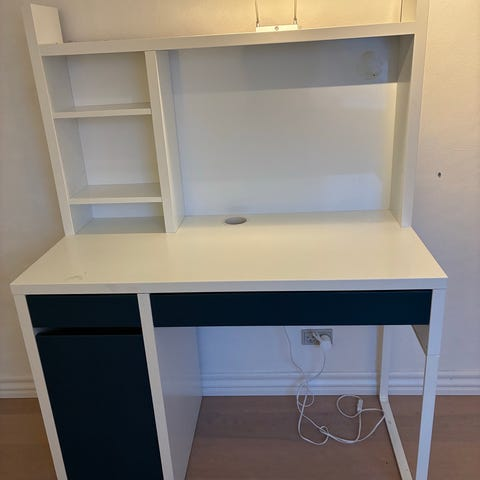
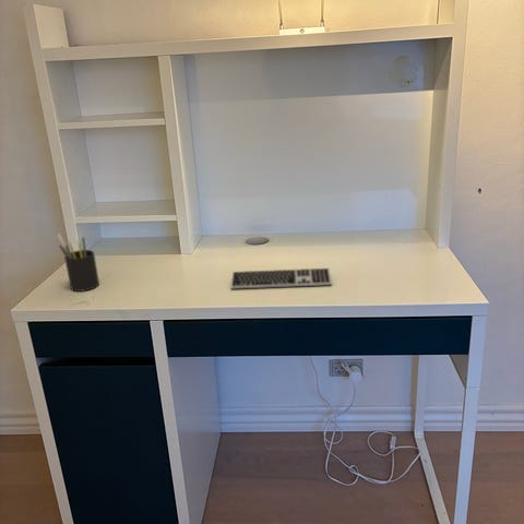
+ keyboard (281, 277)
+ pen holder (79, 260)
